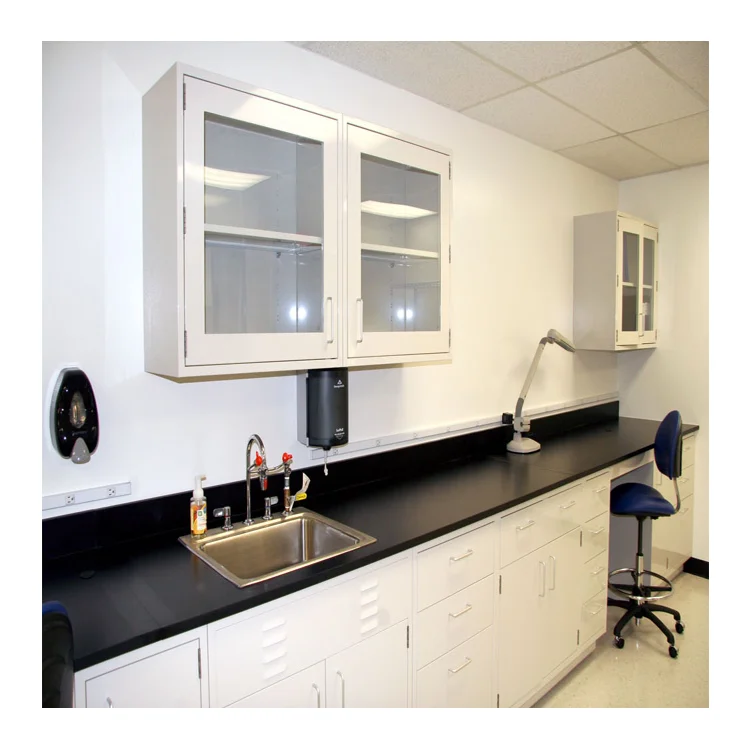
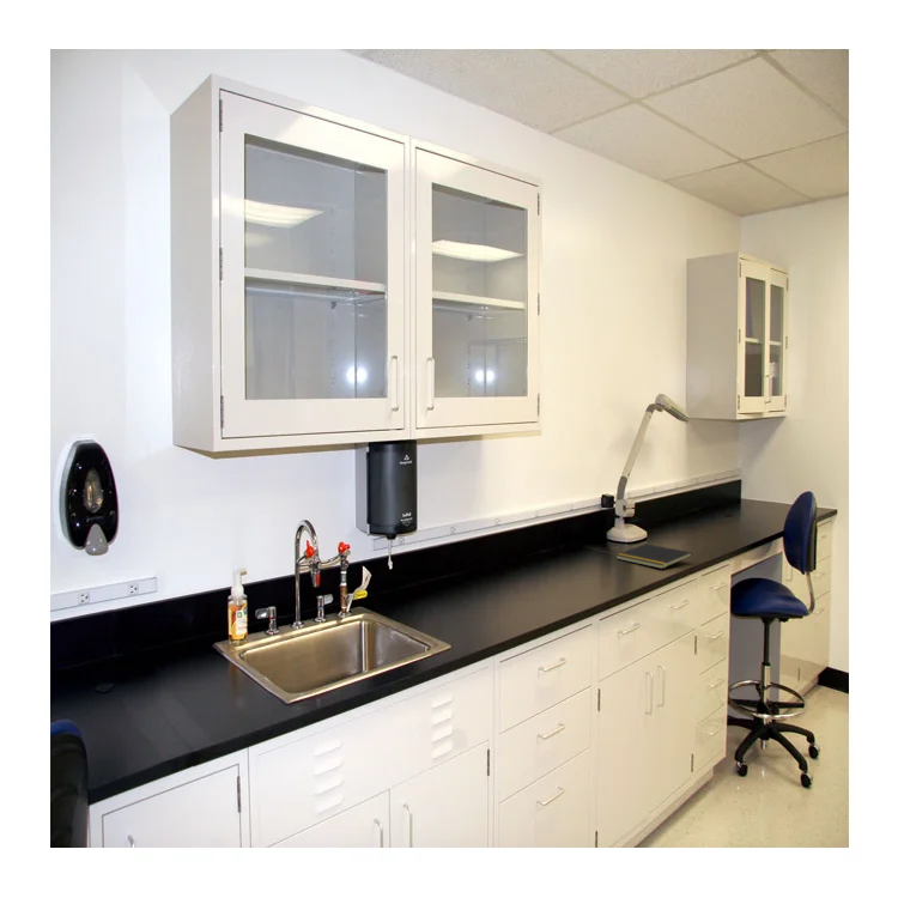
+ notepad (653, 554)
